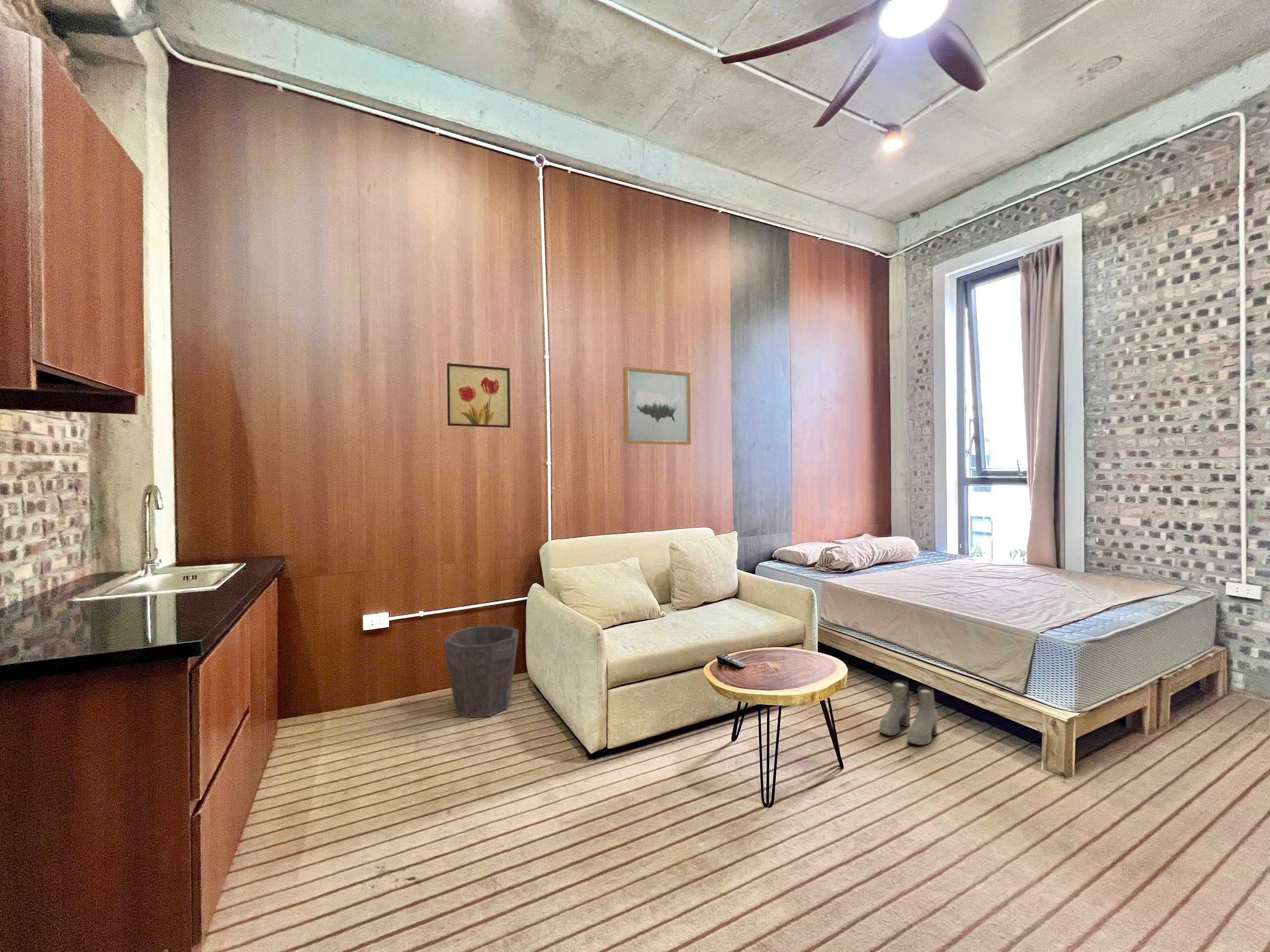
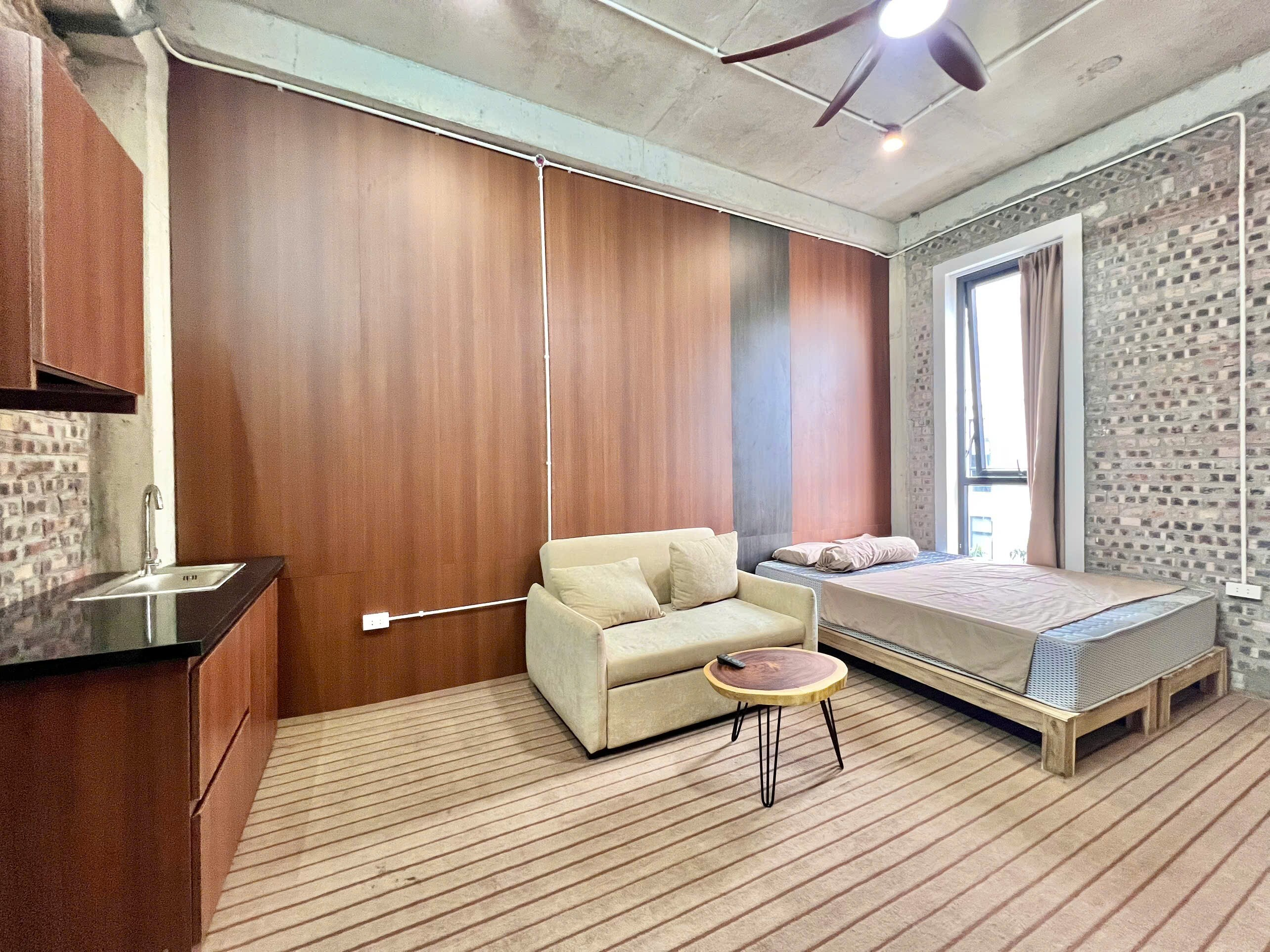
- waste bin (483, 670)
- wall art (479, 396)
- wall art (658, 407)
- boots (909, 710)
